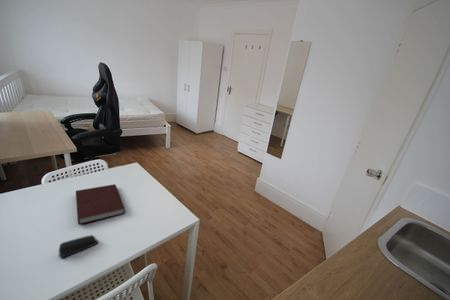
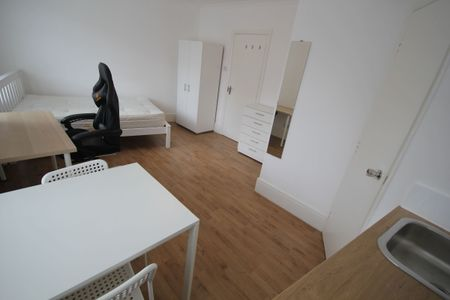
- notebook (99, 201)
- stapler (78, 243)
